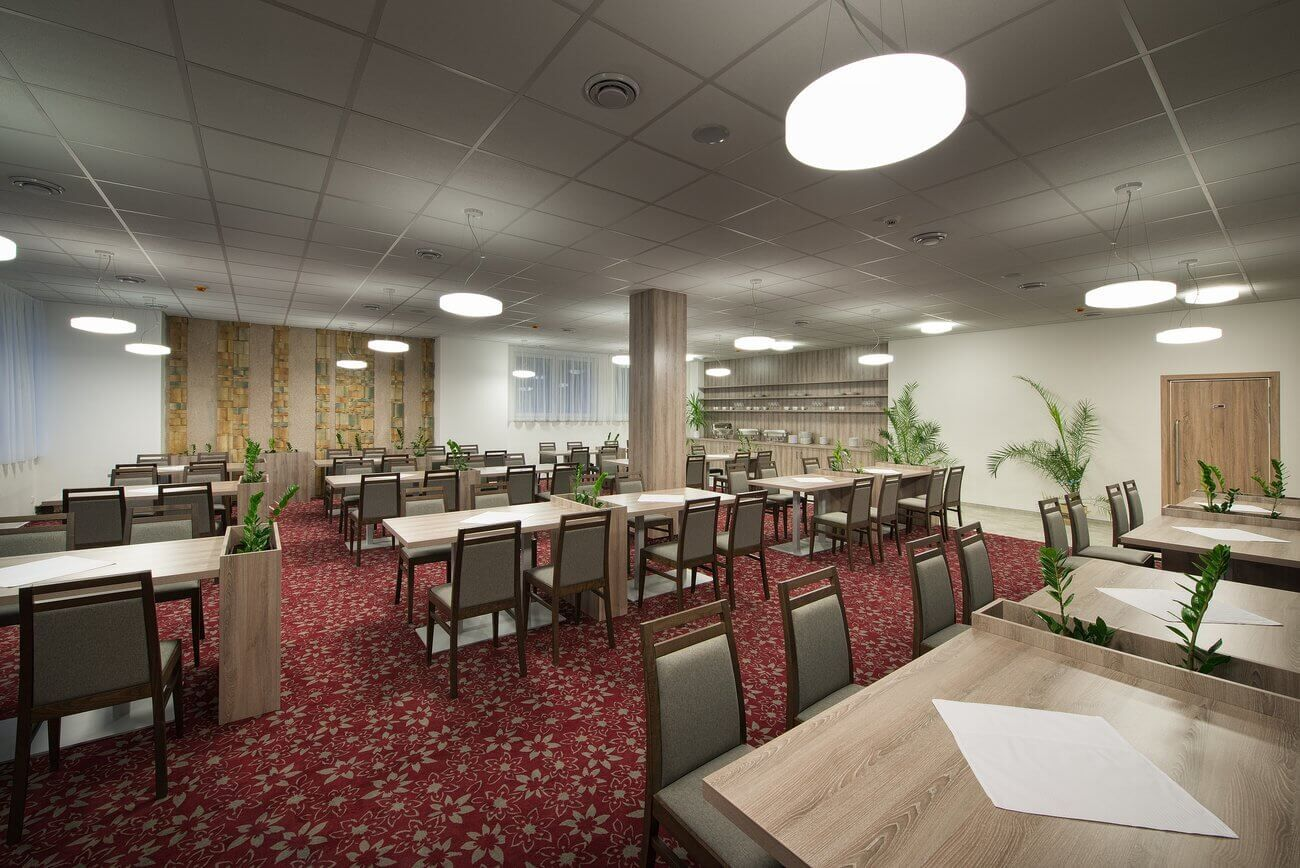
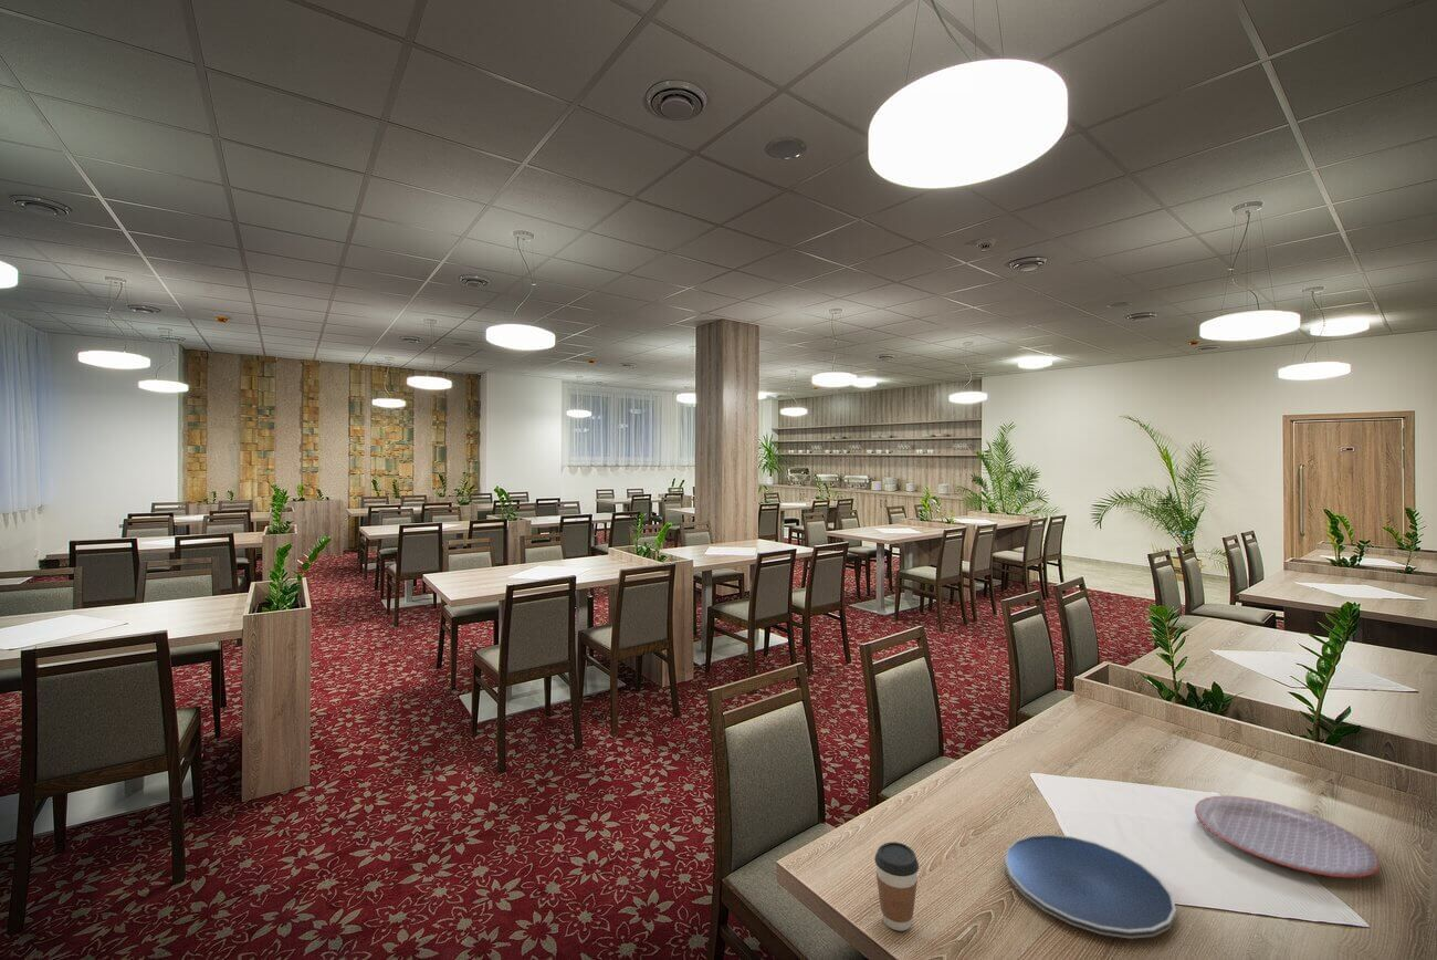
+ plate (1084, 883)
+ plate (1280, 836)
+ coffee cup (896, 887)
